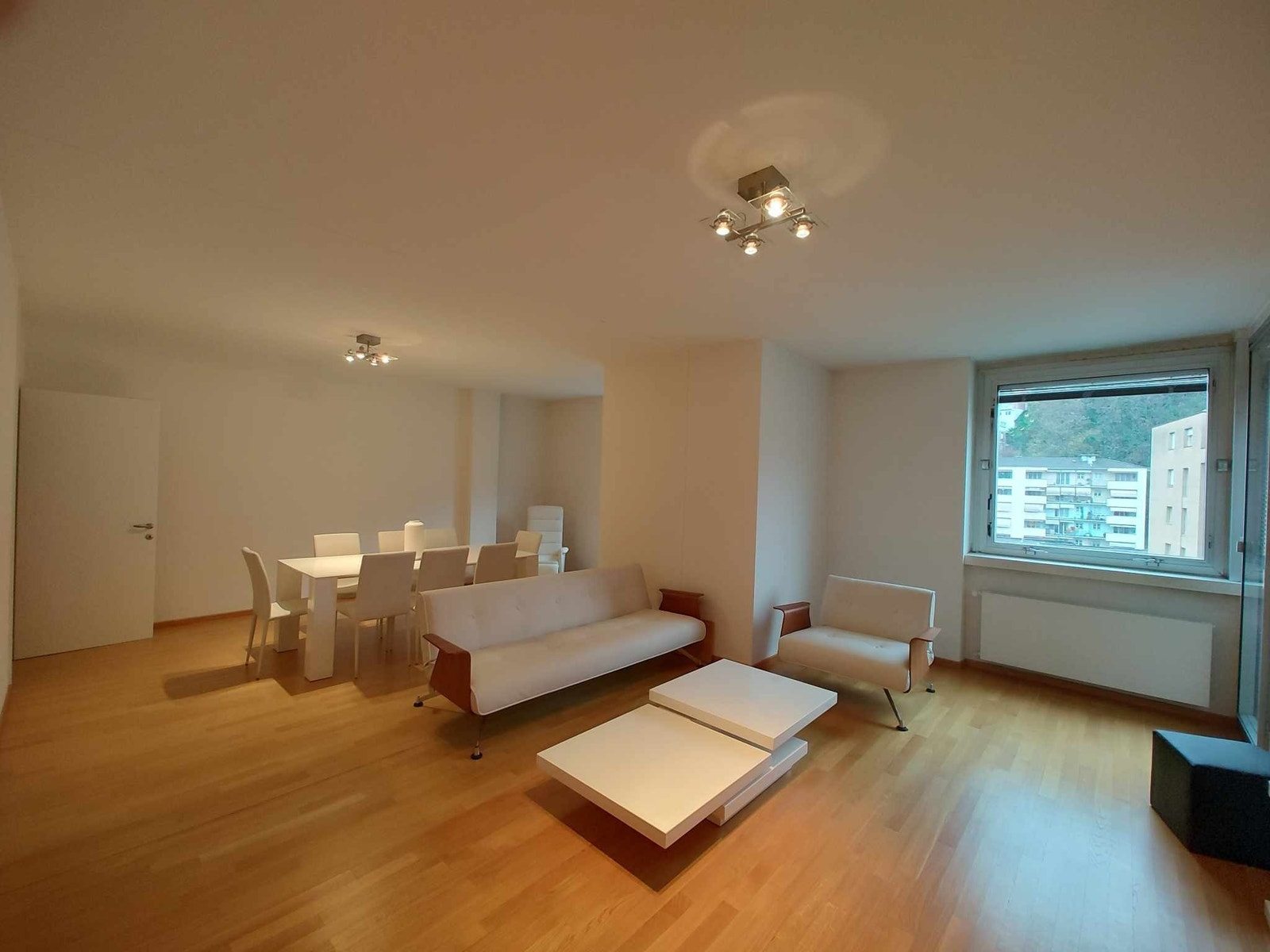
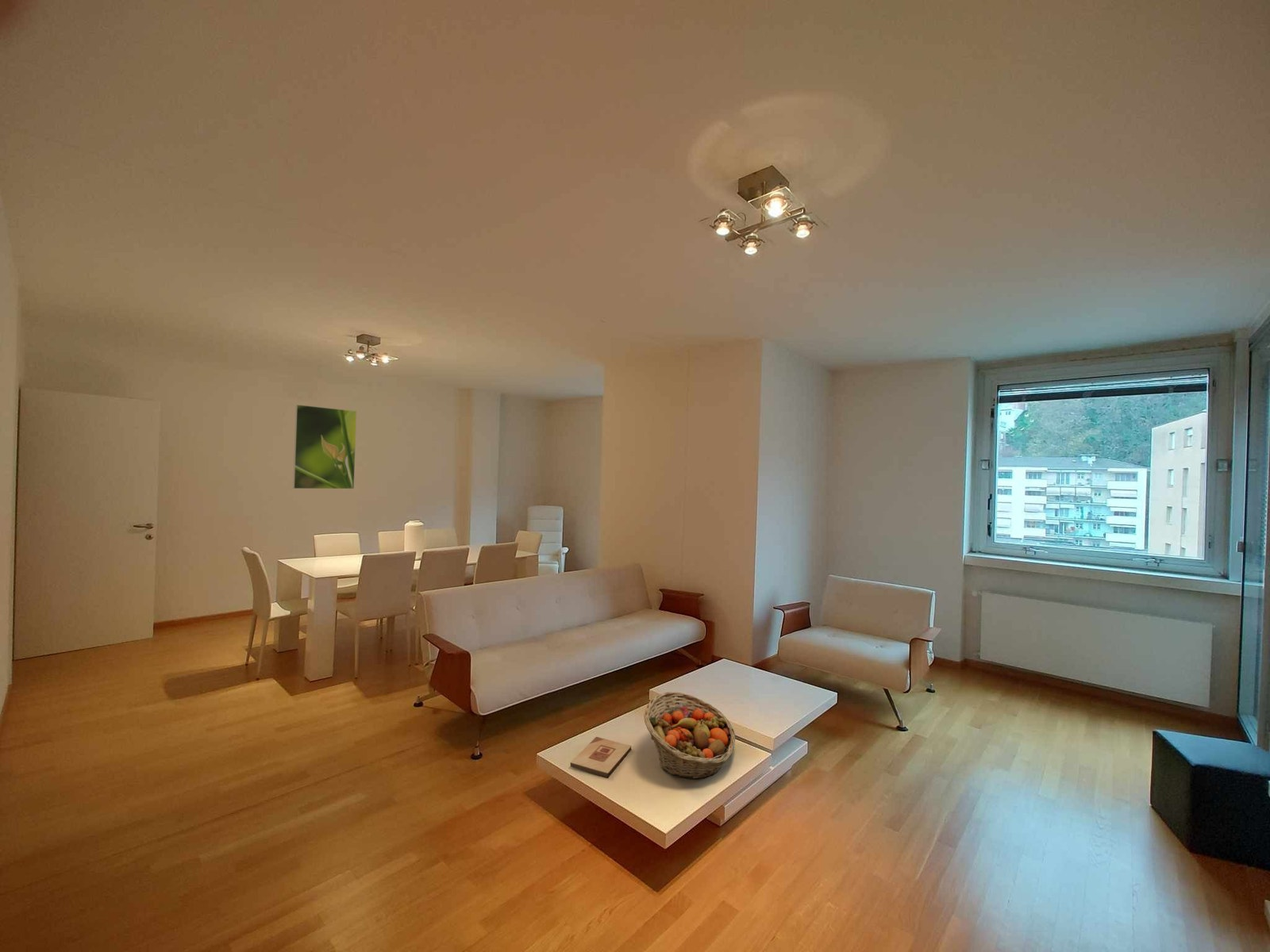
+ fruit basket (689, 733)
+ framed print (325, 448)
+ wooden plaque (602, 755)
